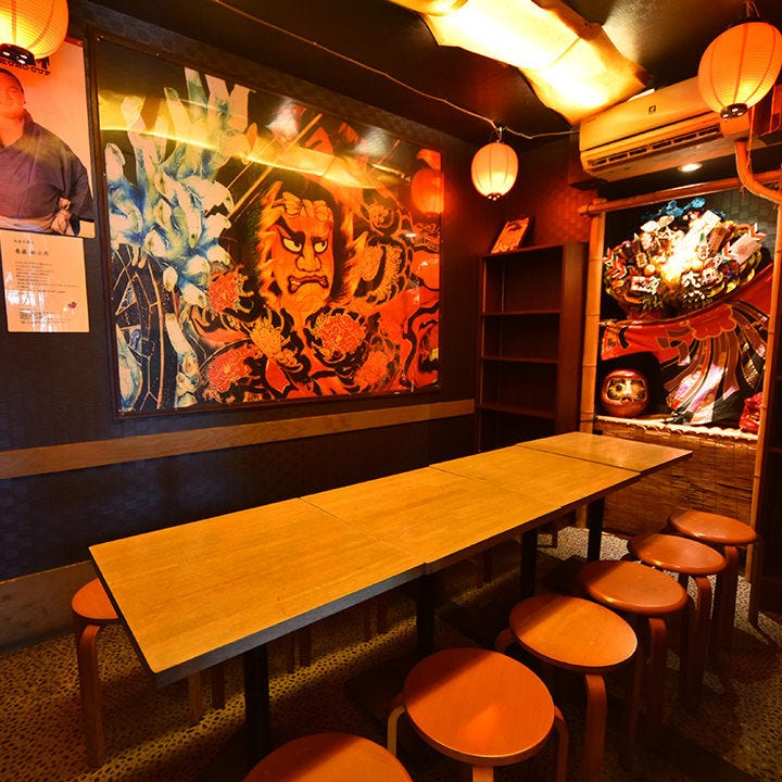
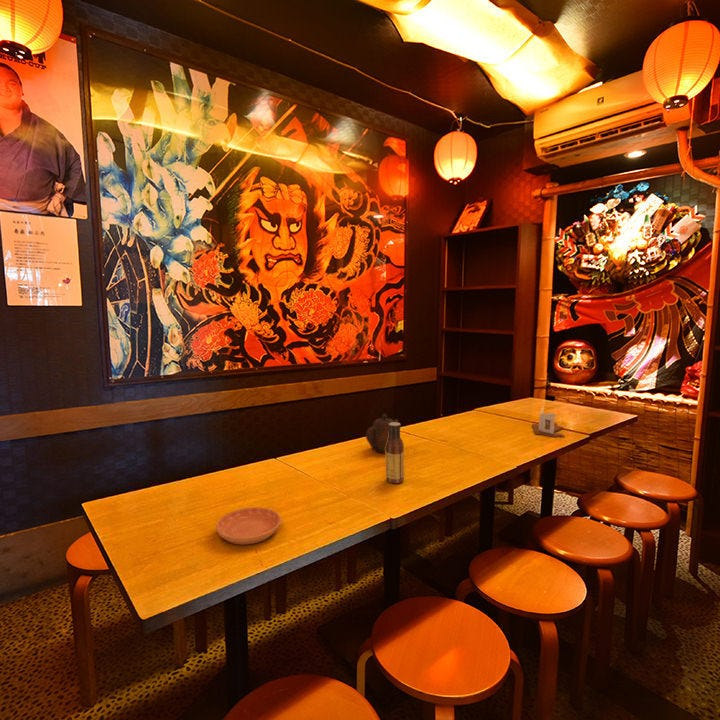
+ saucer (249, 526)
+ teapot (382, 432)
+ sauce bottle (395, 452)
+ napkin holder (550, 418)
